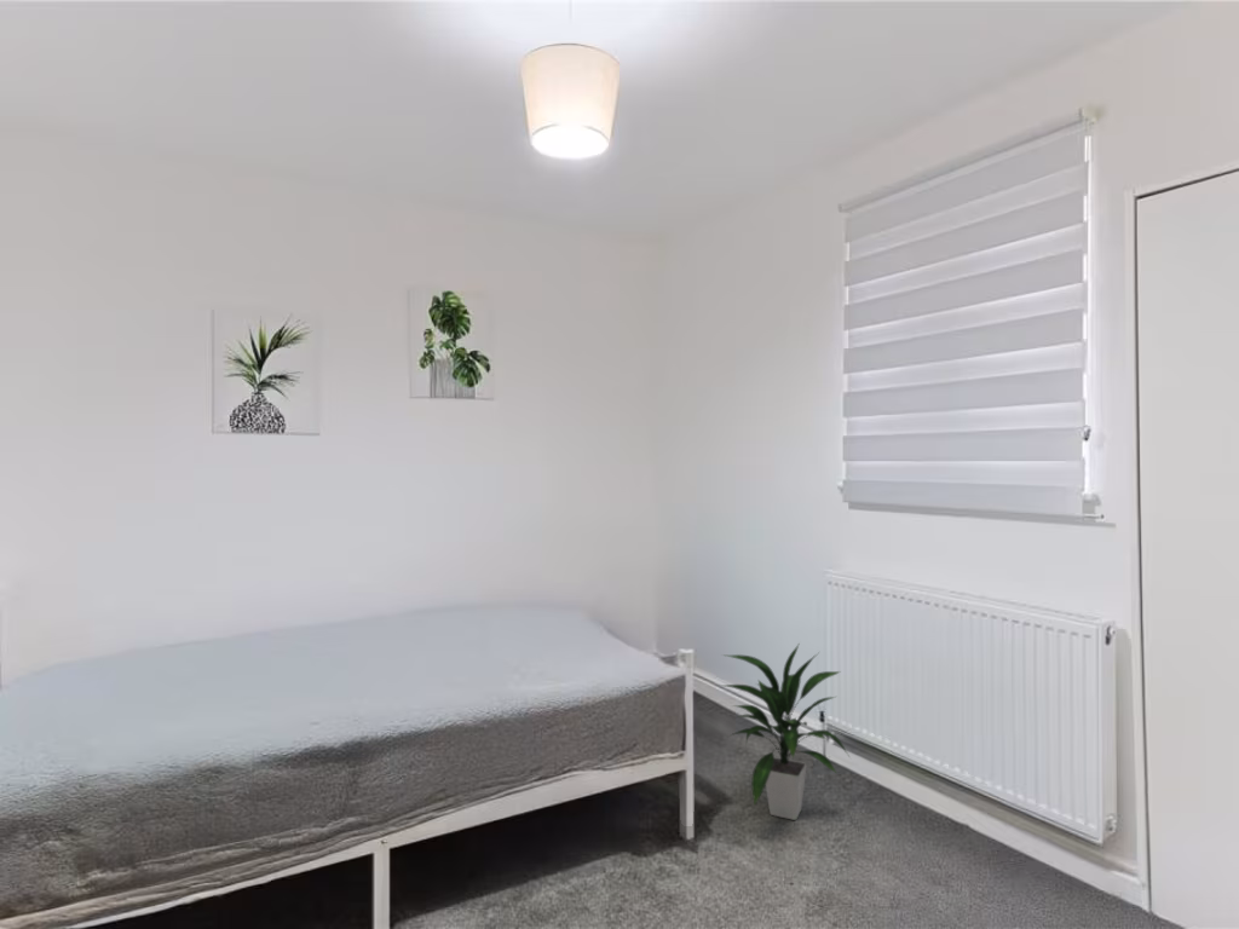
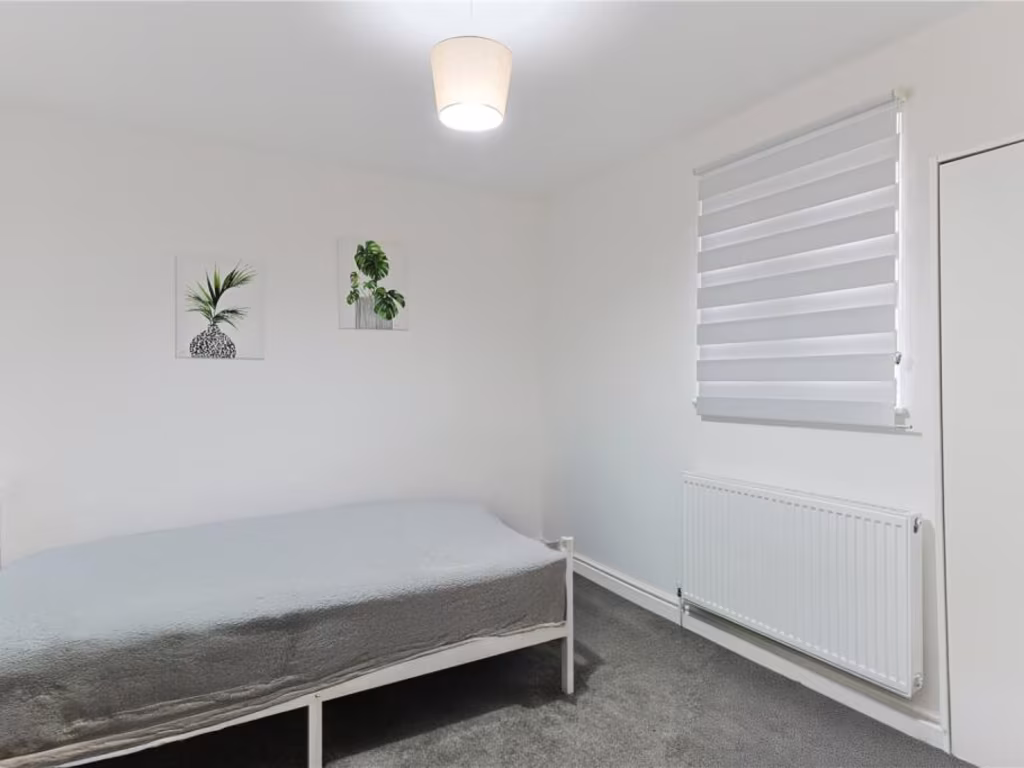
- indoor plant (780, 727)
